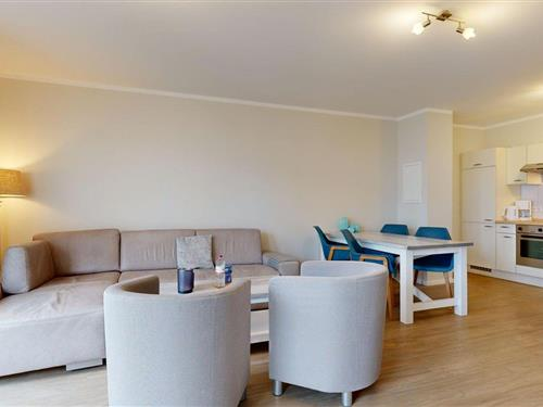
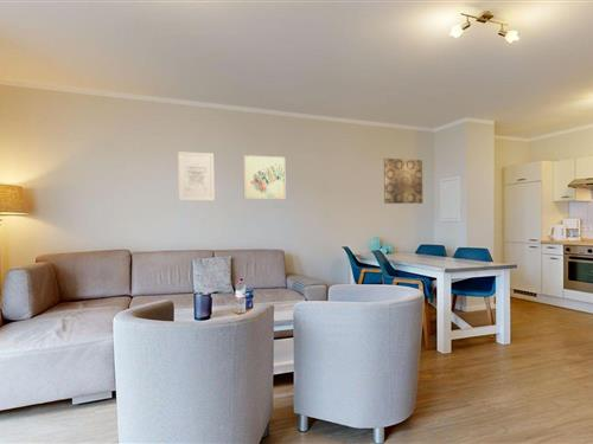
+ wall art (403, 181)
+ wall art (264, 178)
+ wall art (196, 176)
